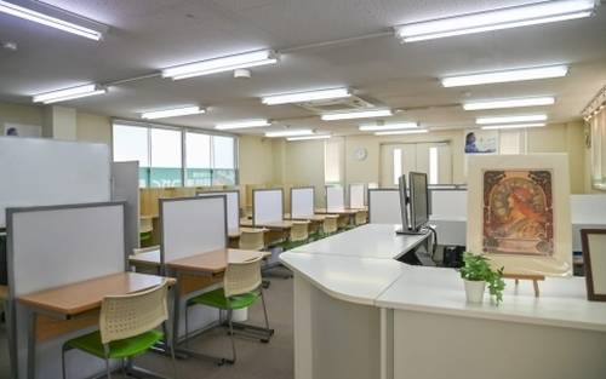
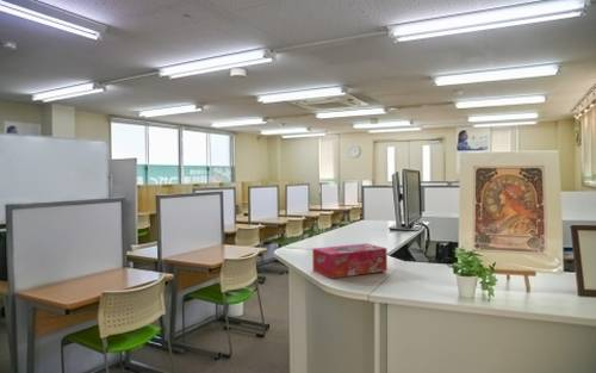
+ tissue box (349, 259)
